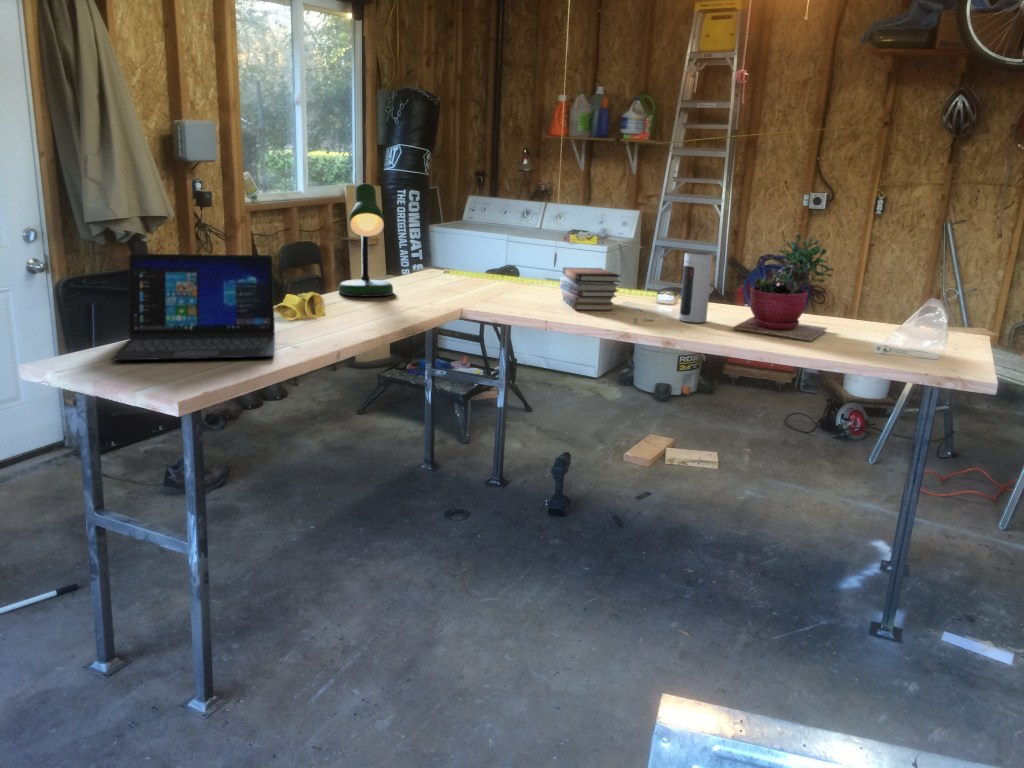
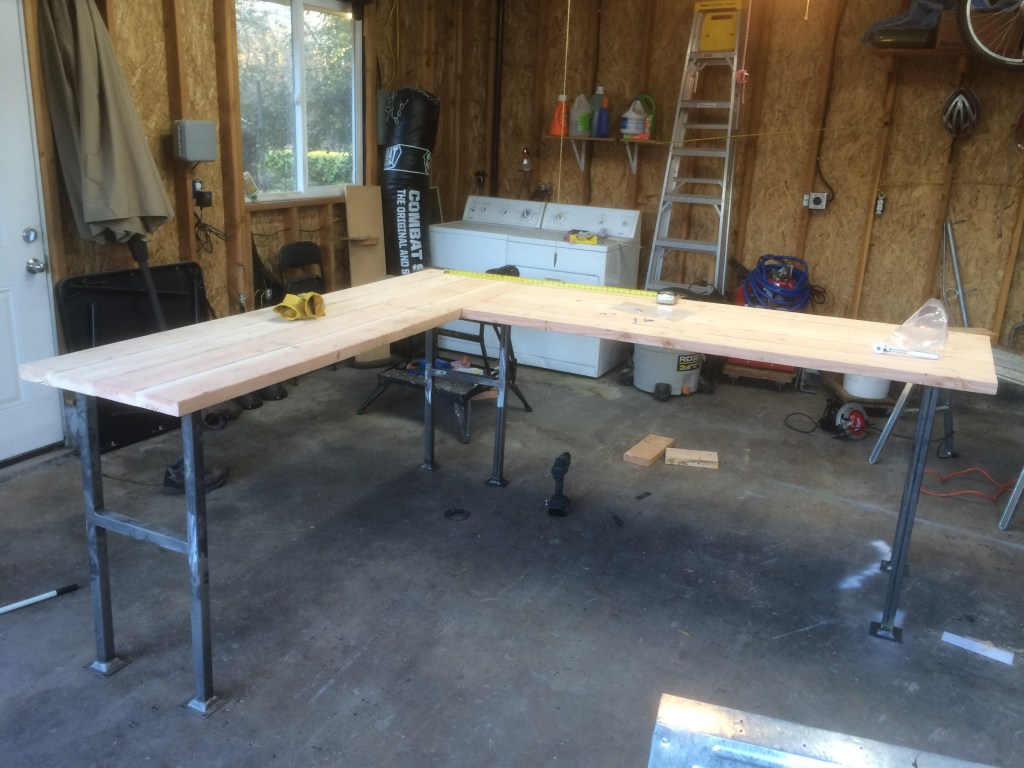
- laptop (198, 303)
- book stack (588, 288)
- speaker (695, 286)
- succulent plant (785, 282)
- desk lamp (366, 239)
